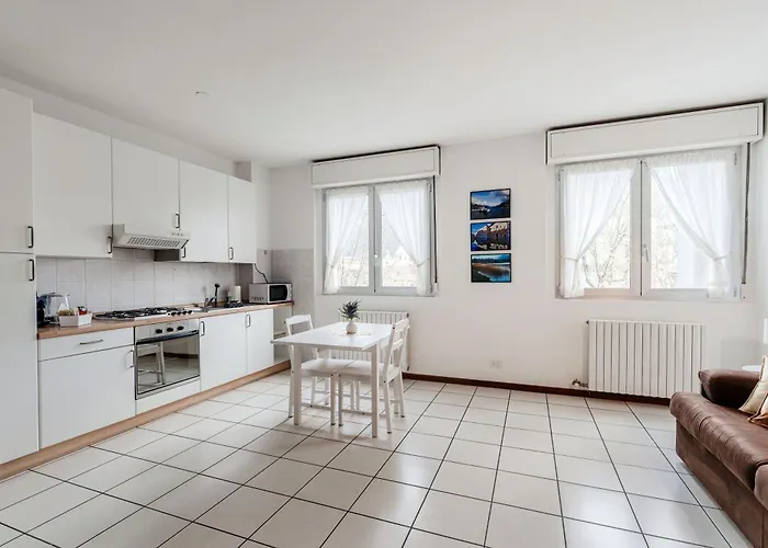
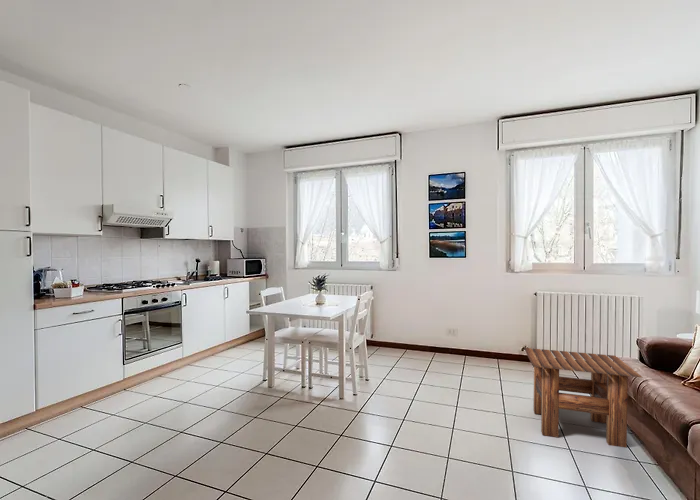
+ side table (575, 394)
